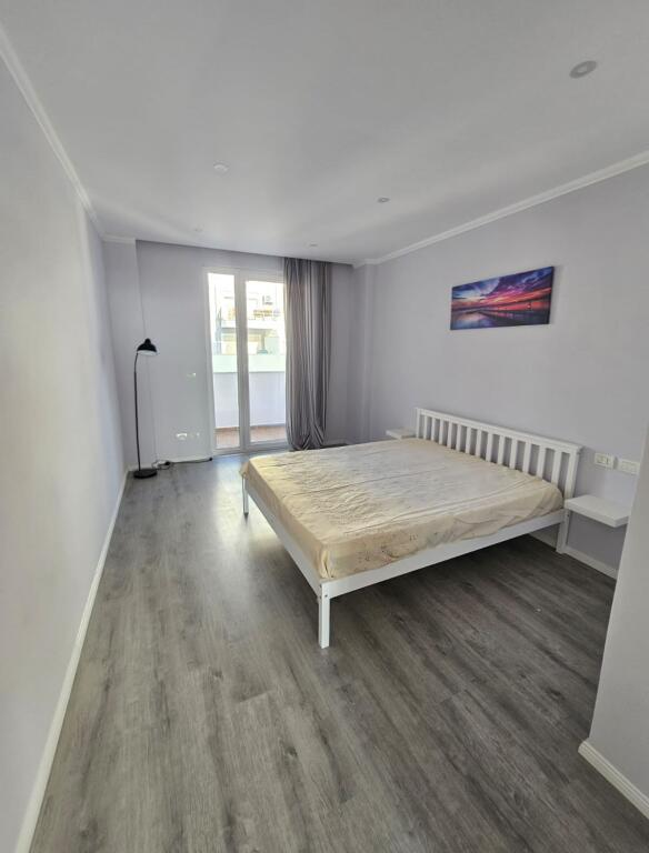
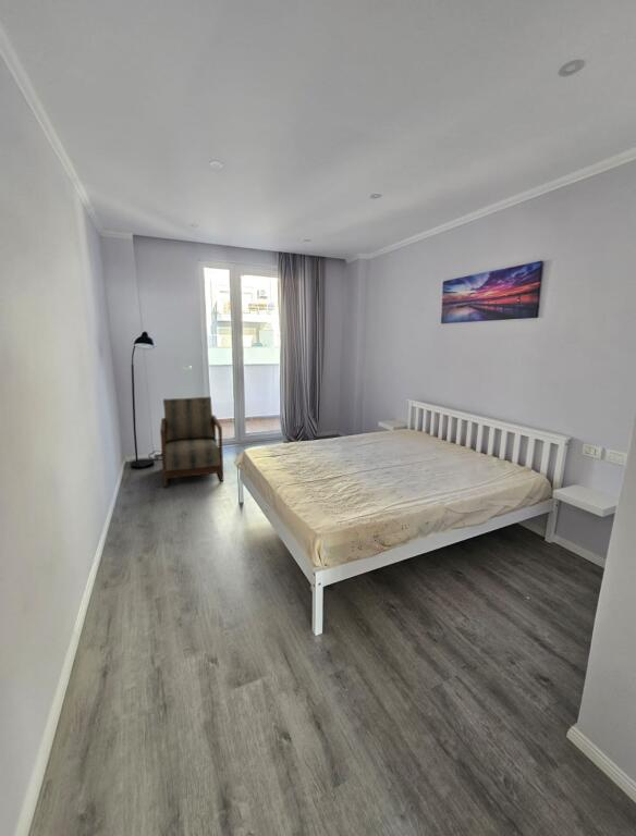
+ armchair (191, 438)
